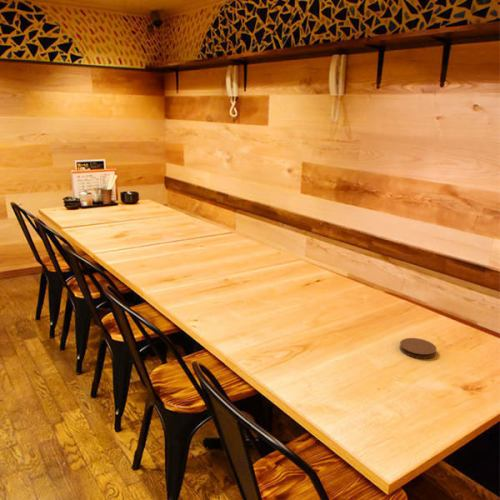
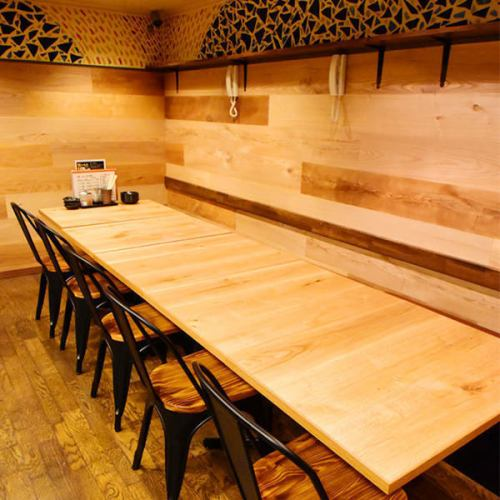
- coaster (417, 347)
